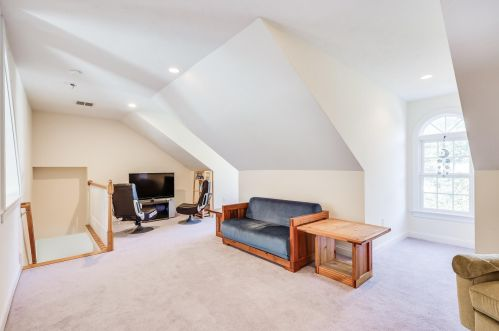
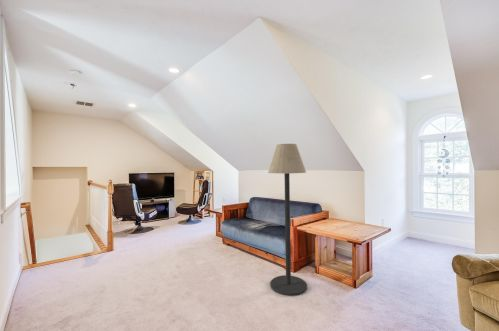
+ floor lamp (287, 215)
